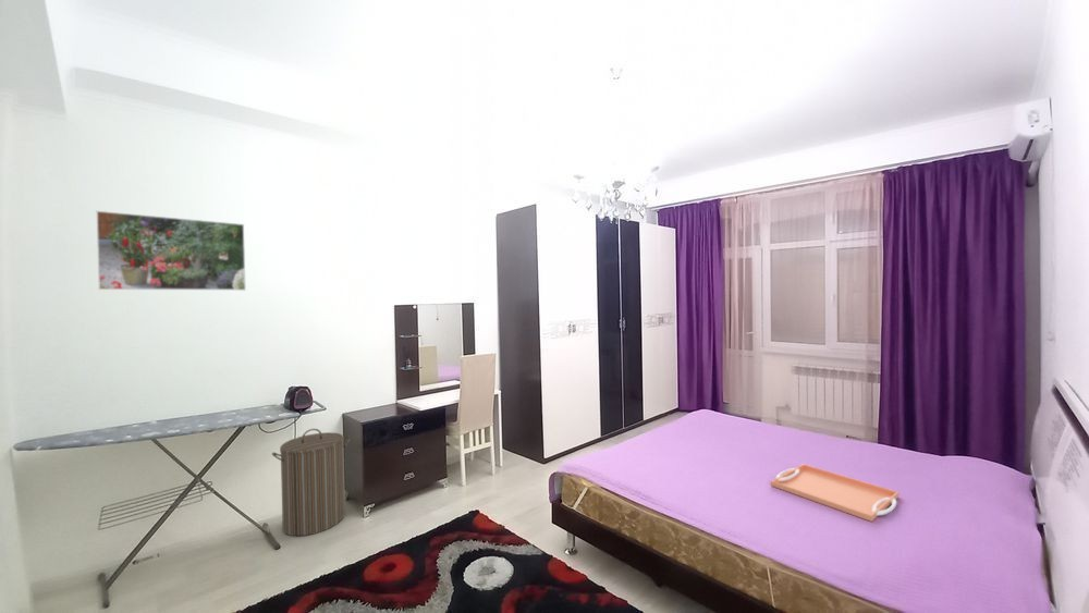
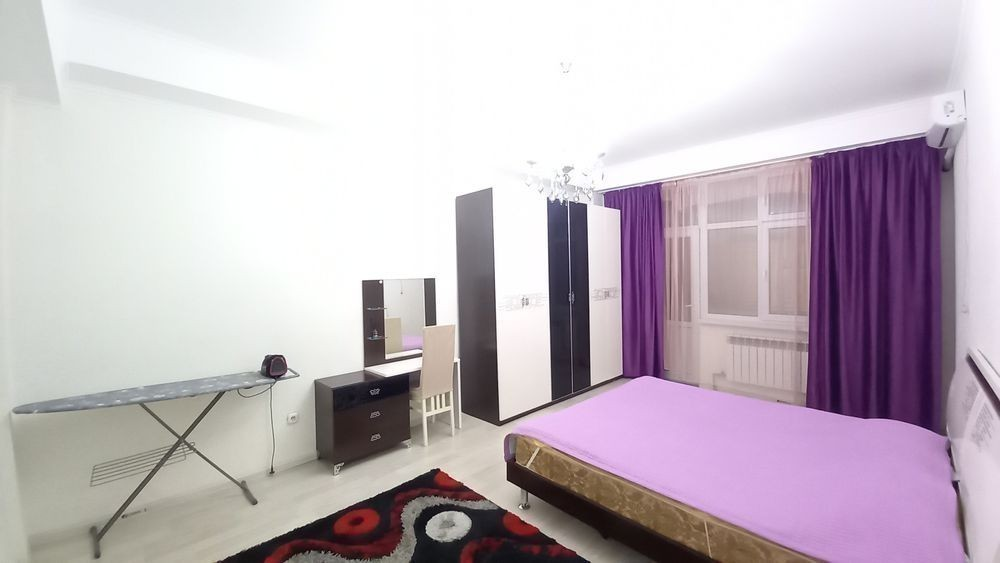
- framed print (178, 254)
- laundry hamper (314, 475)
- serving tray (832, 488)
